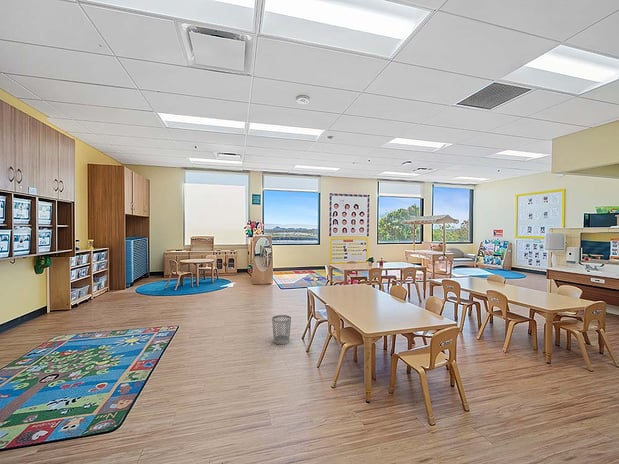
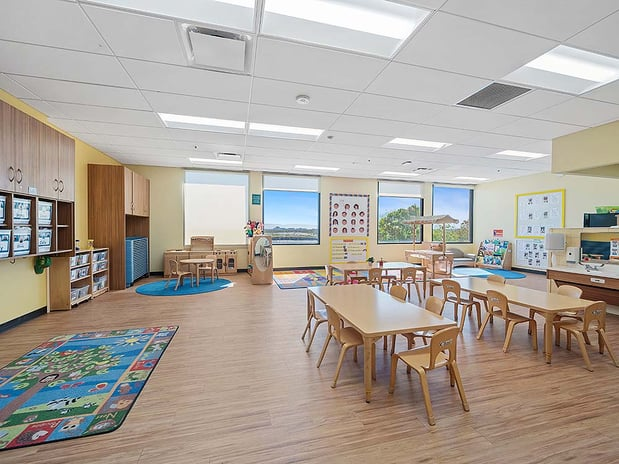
- wastebasket (281, 329)
